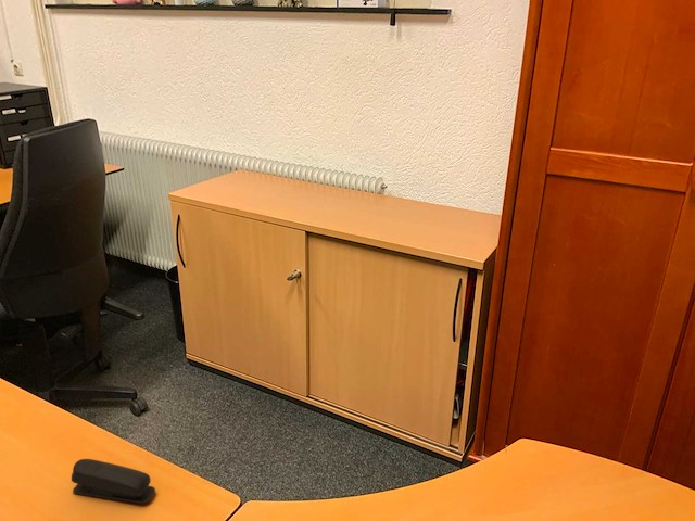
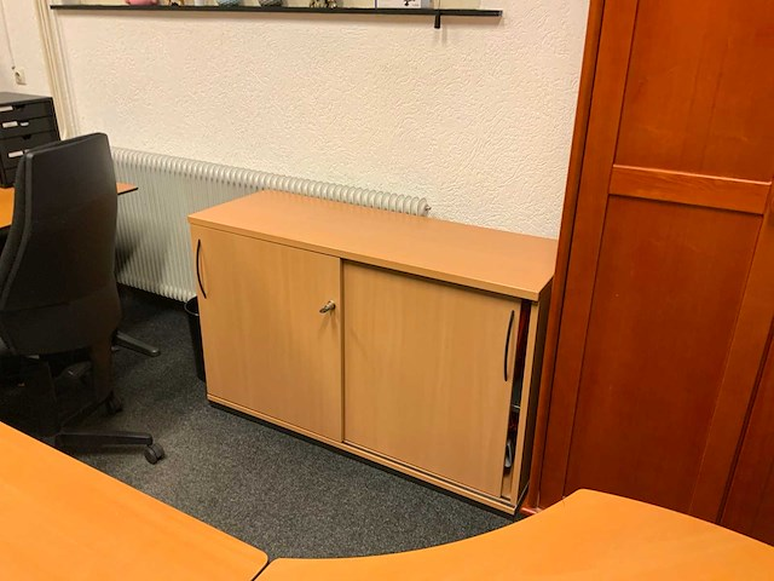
- stapler (112, 479)
